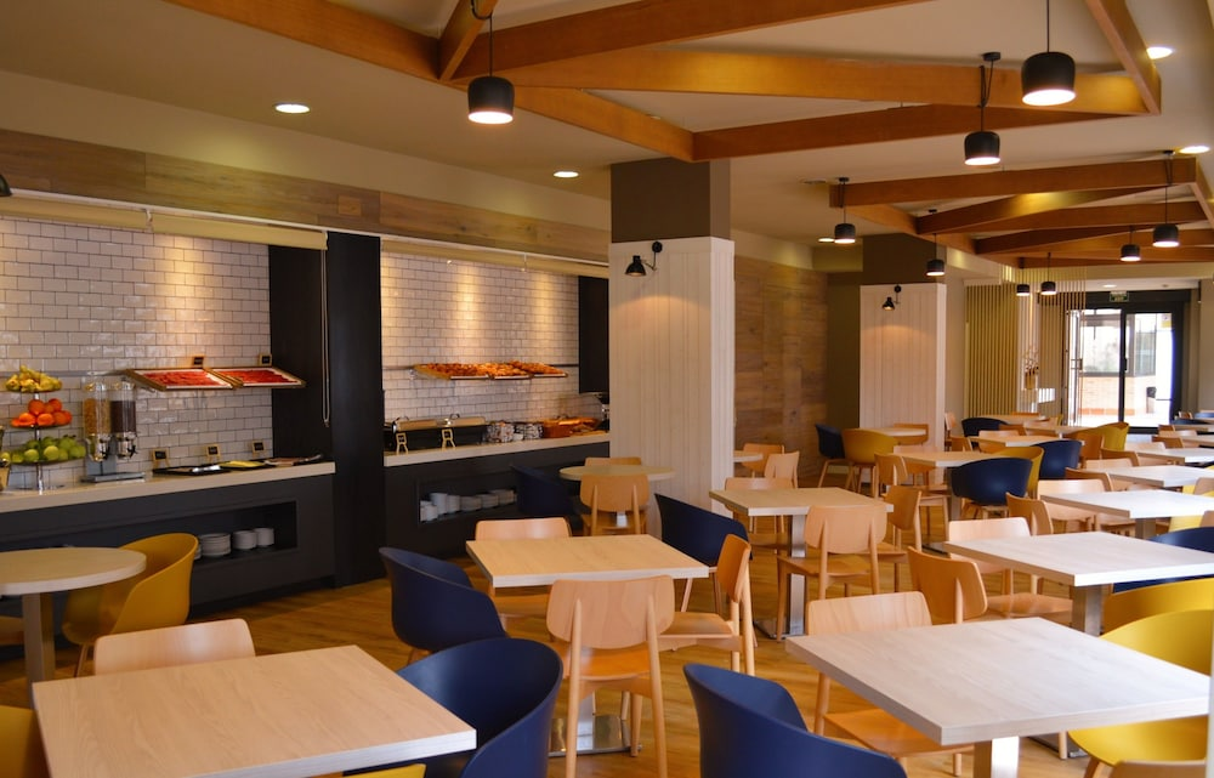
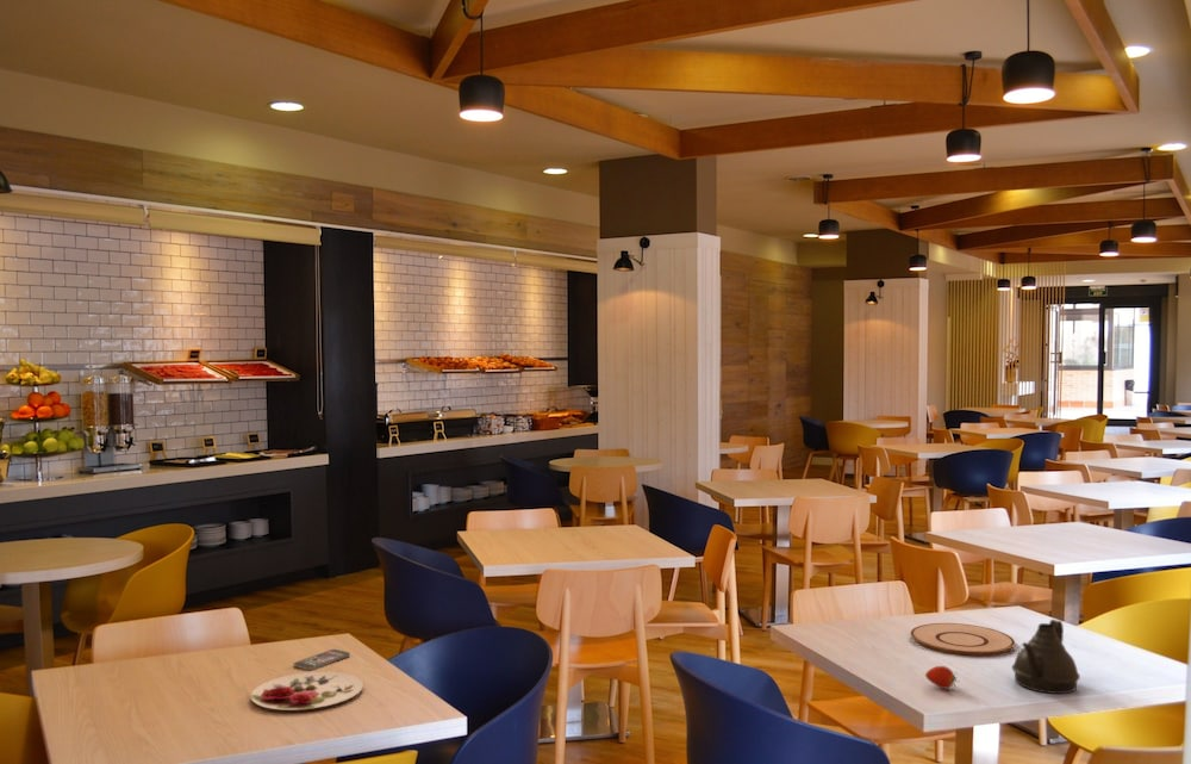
+ plate (961, 639)
+ smartphone (322, 659)
+ fruit (942, 677)
+ teapot (1040, 657)
+ plate (307, 689)
